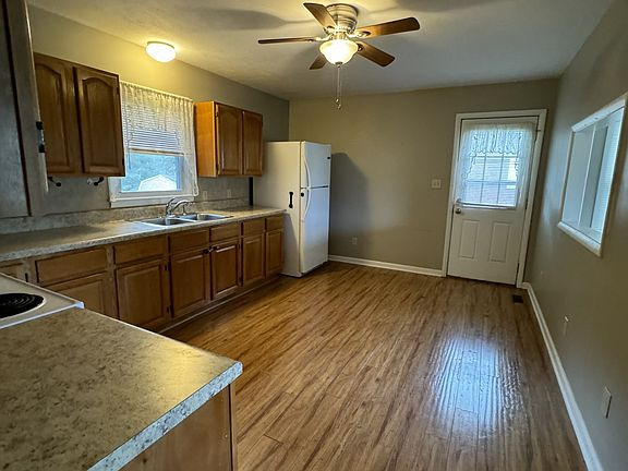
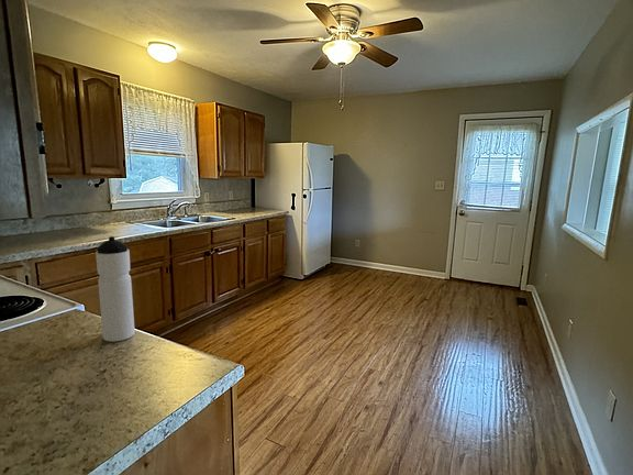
+ water bottle (115, 287)
